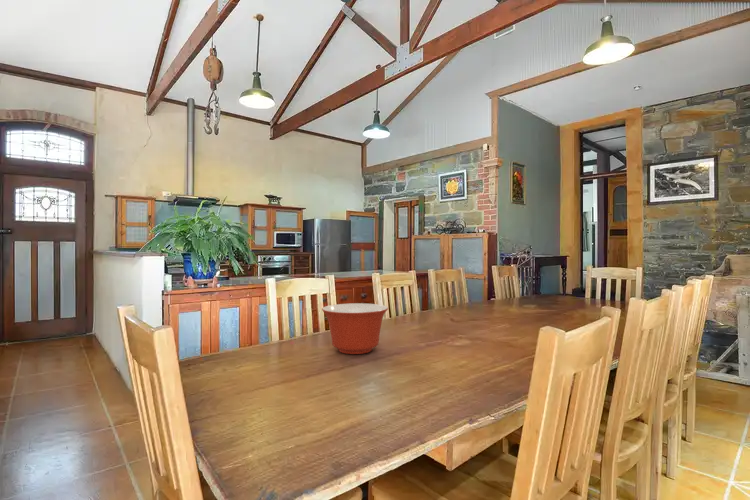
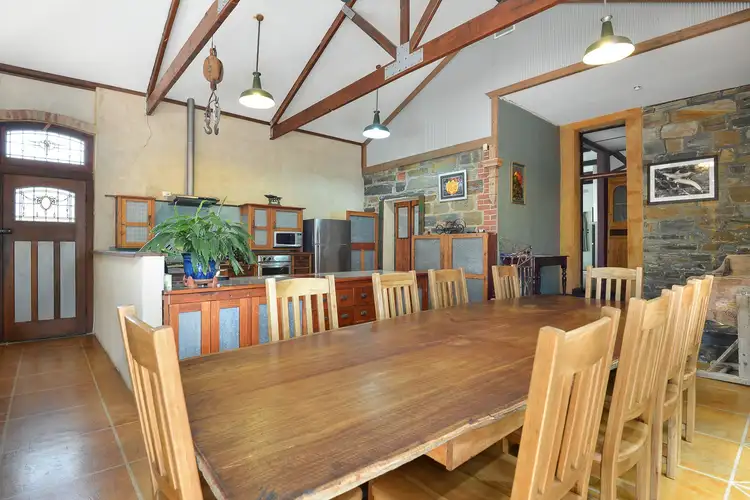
- mixing bowl (355, 328)
